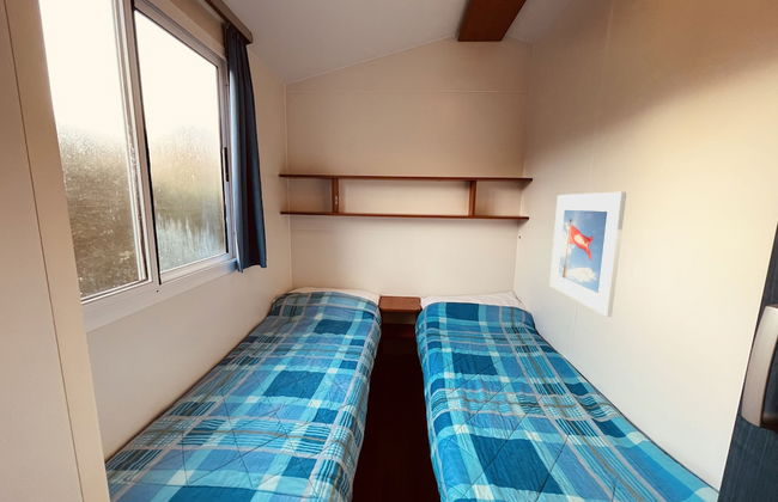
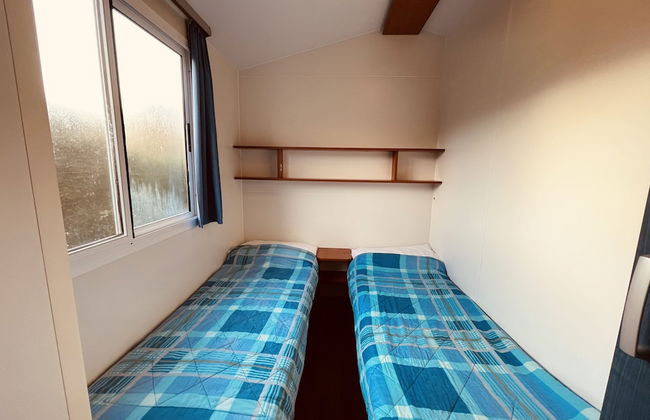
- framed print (581, 247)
